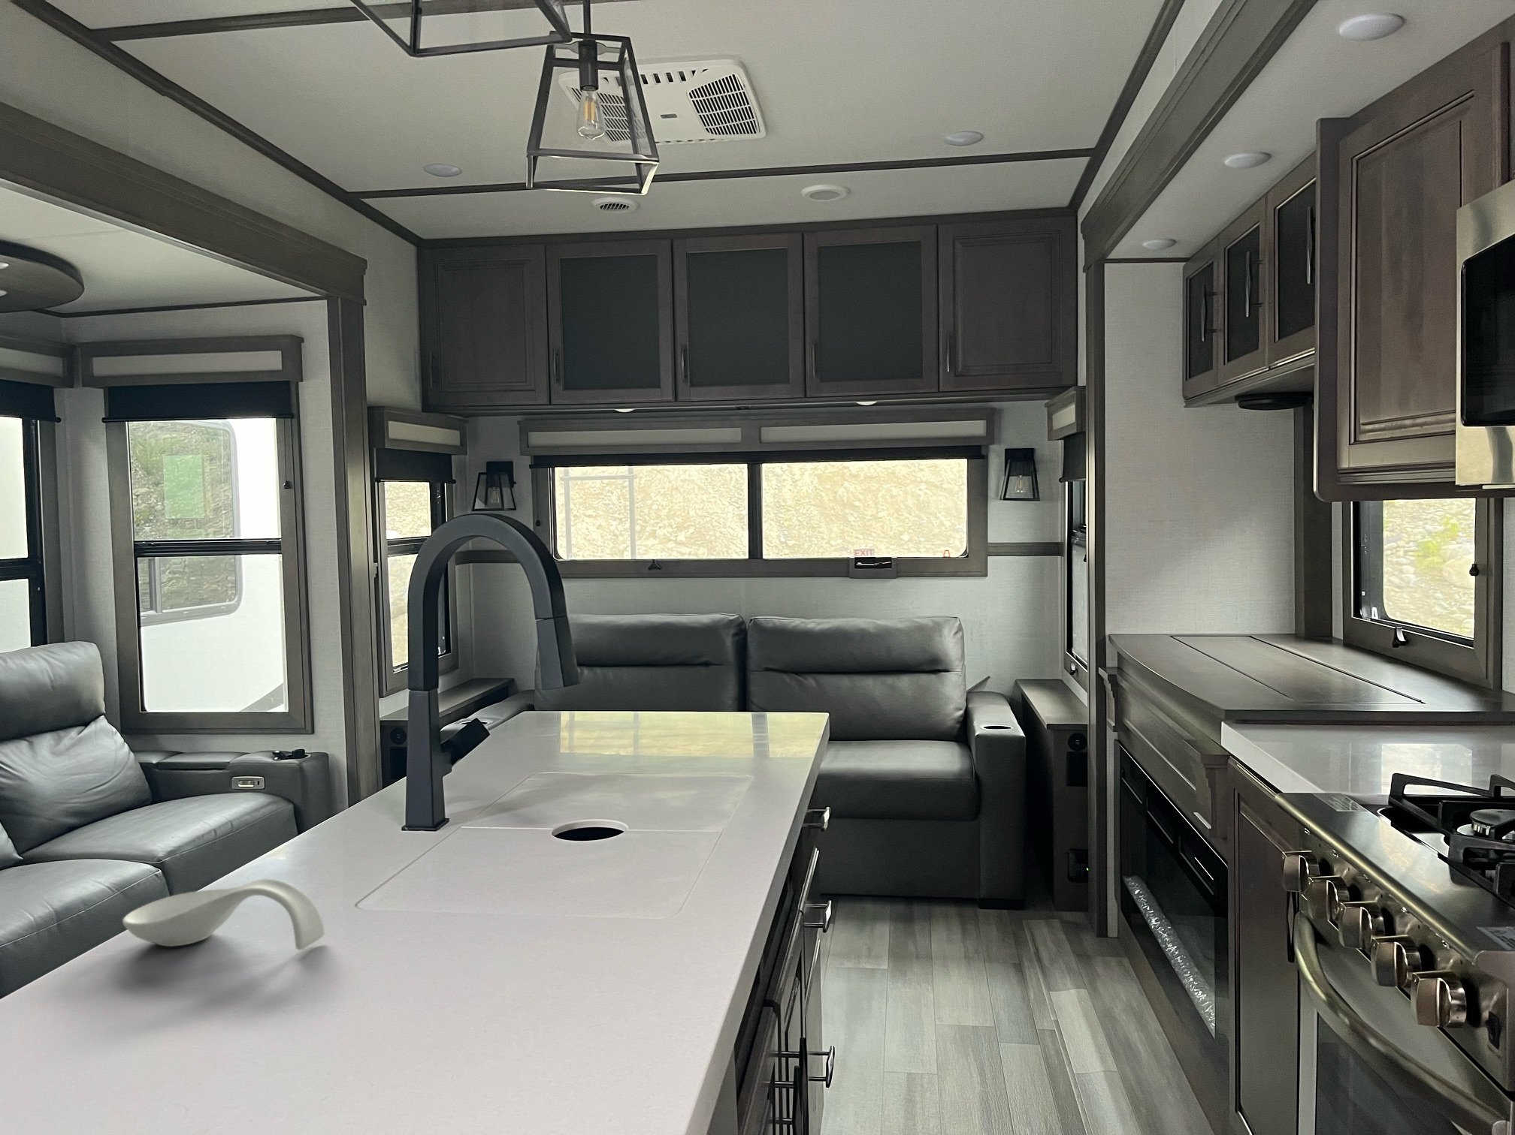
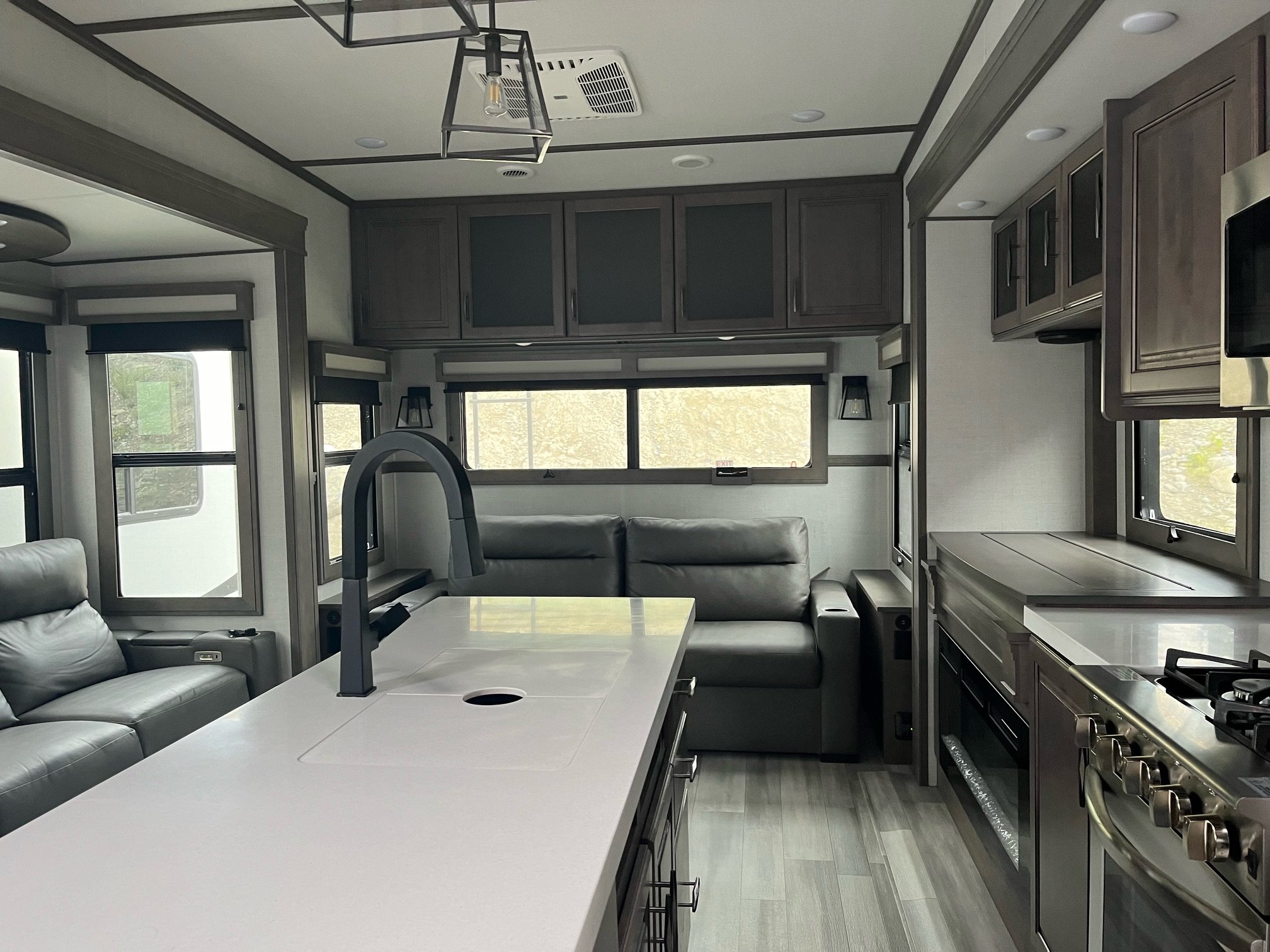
- spoon rest (224, 910)
